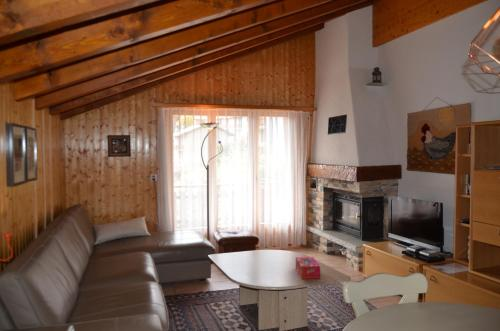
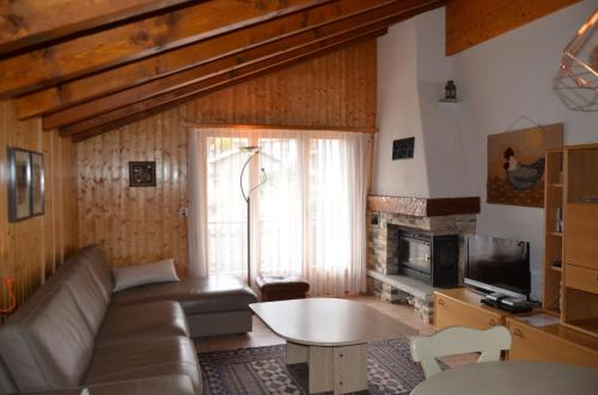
- tissue box (307, 267)
